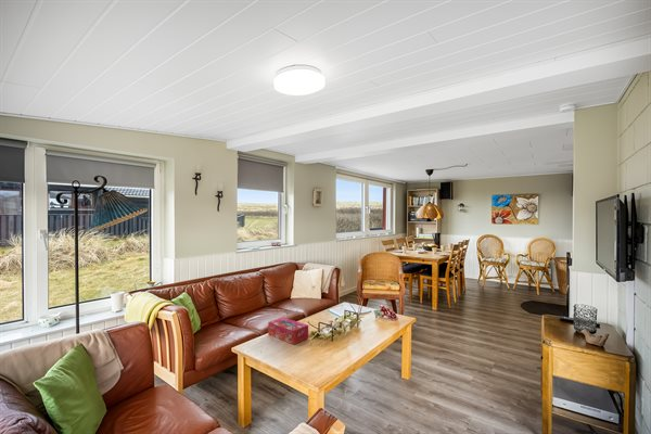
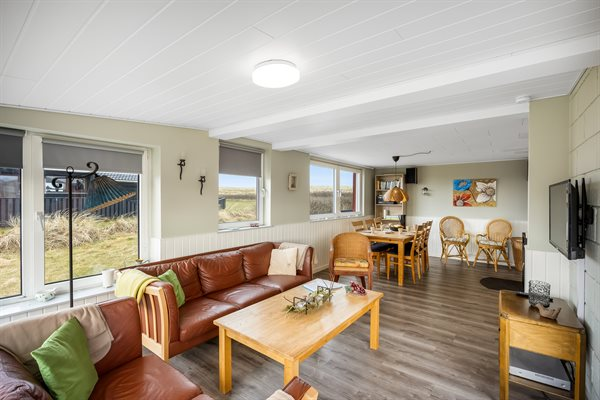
- tissue box (288, 330)
